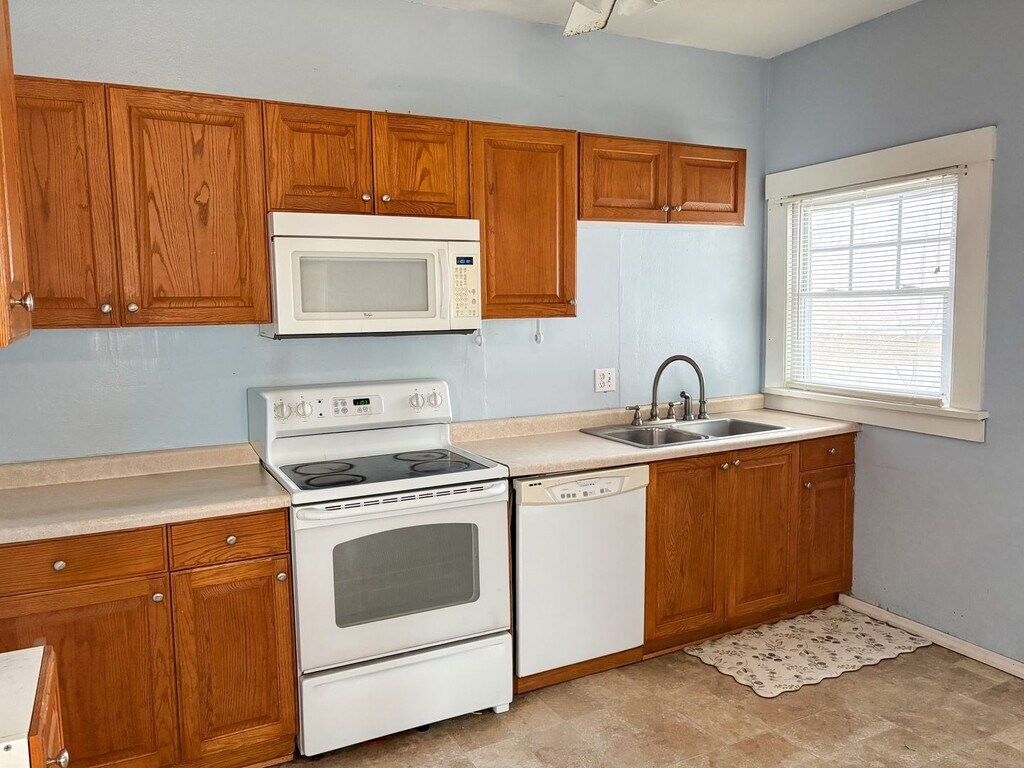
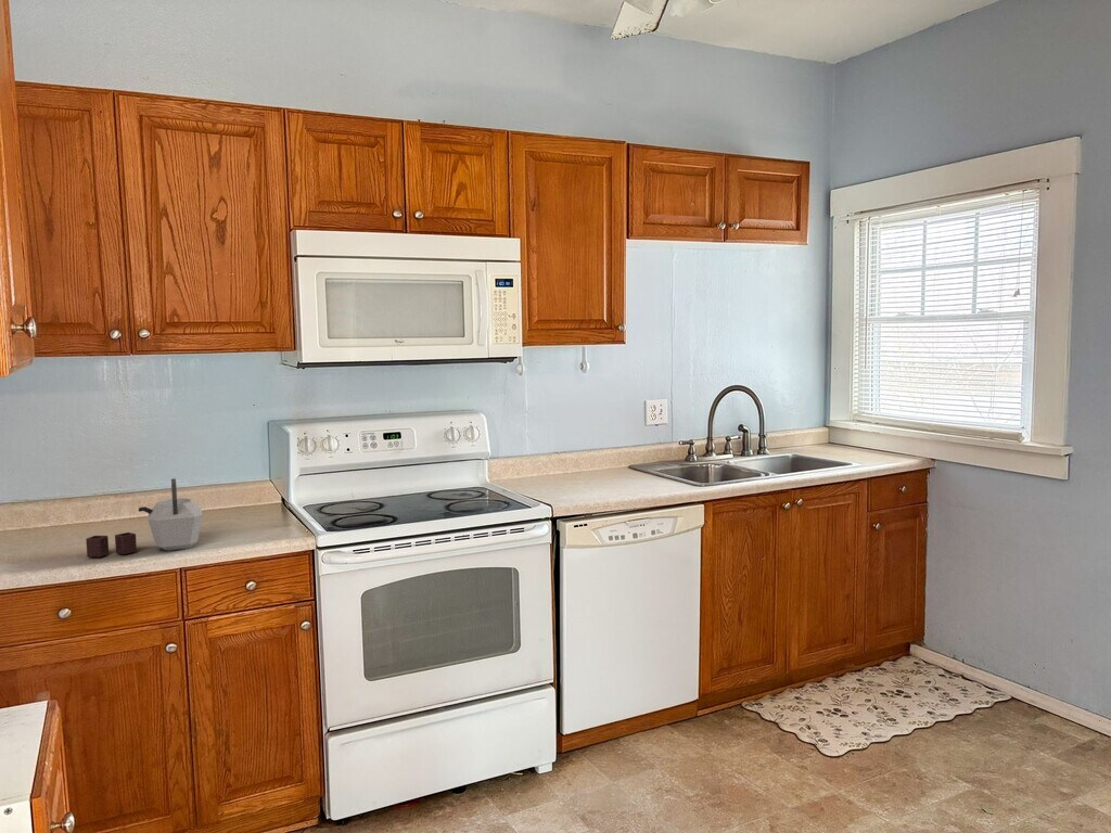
+ kettle (148, 517)
